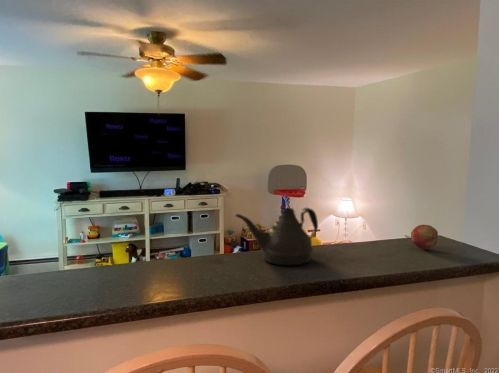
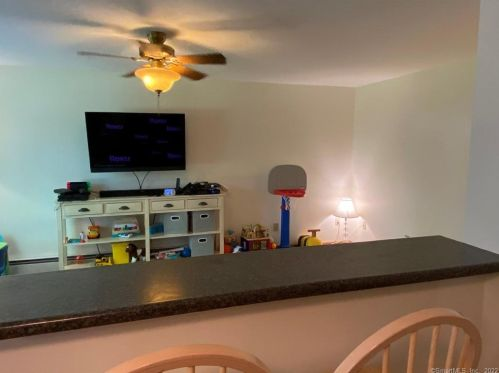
- teapot (276, 233)
- fruit (424, 236)
